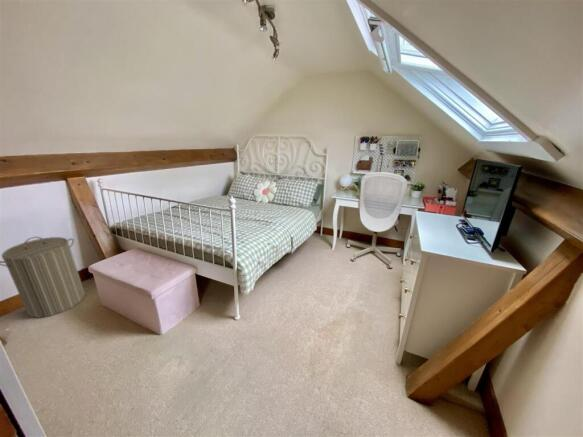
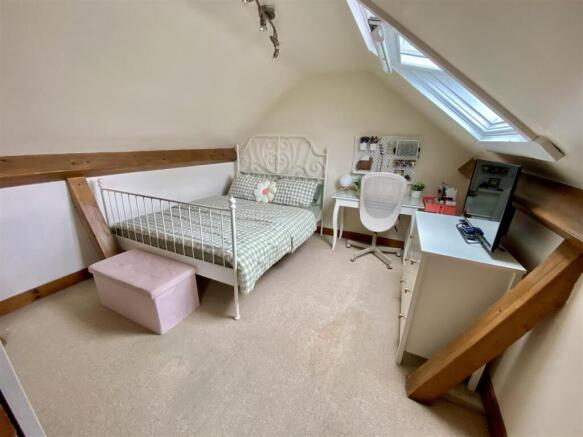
- laundry hamper (46, 271)
